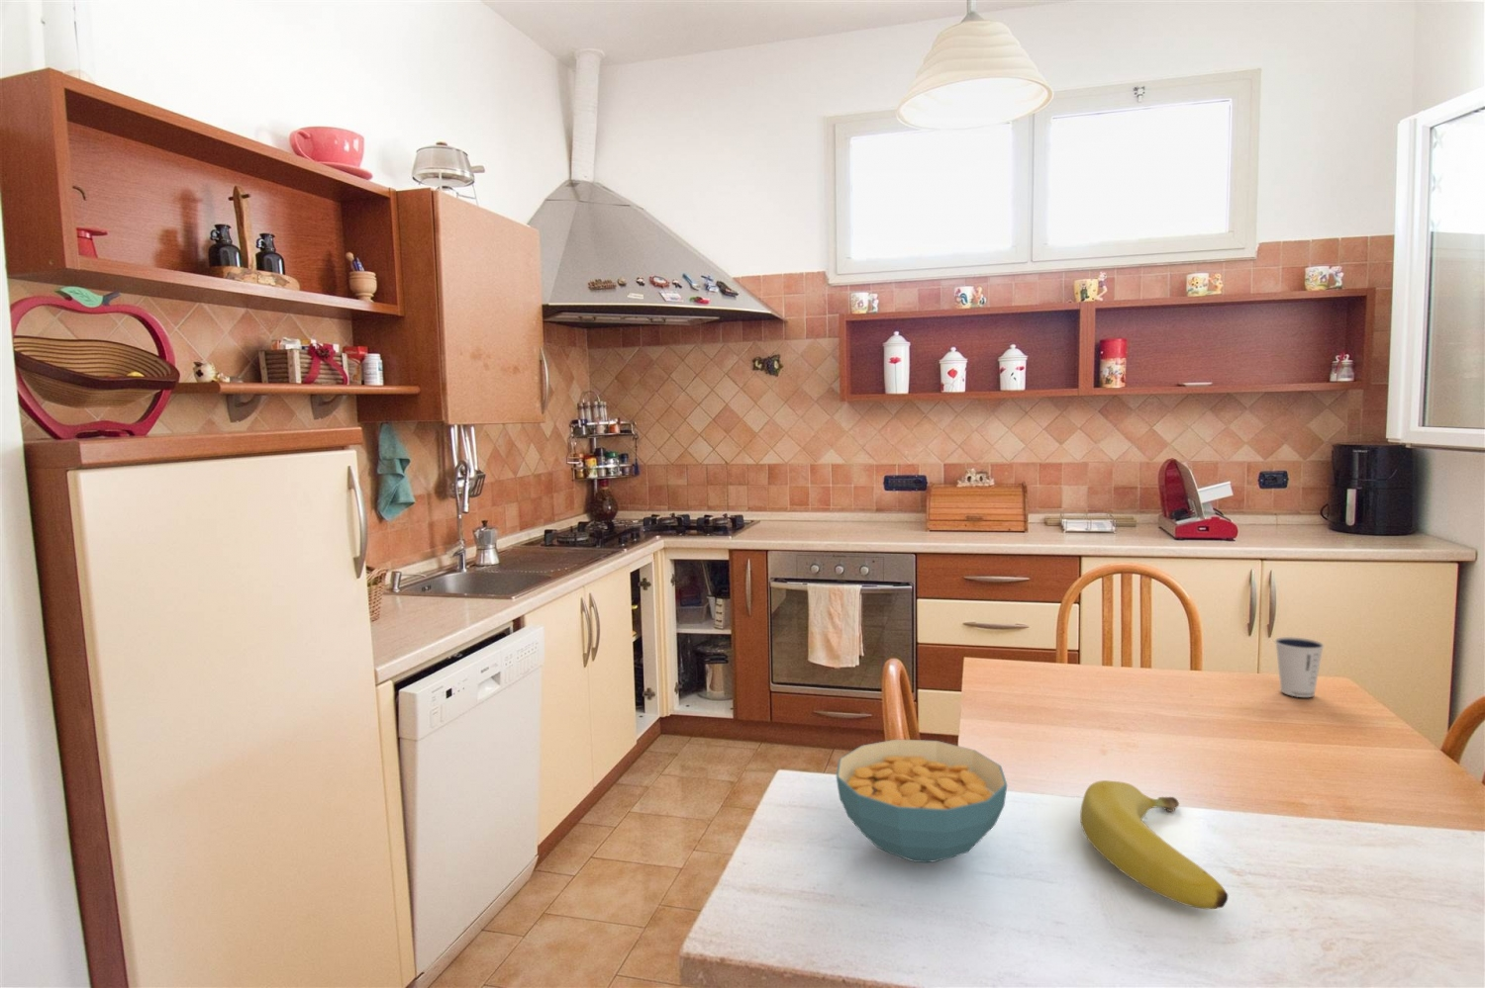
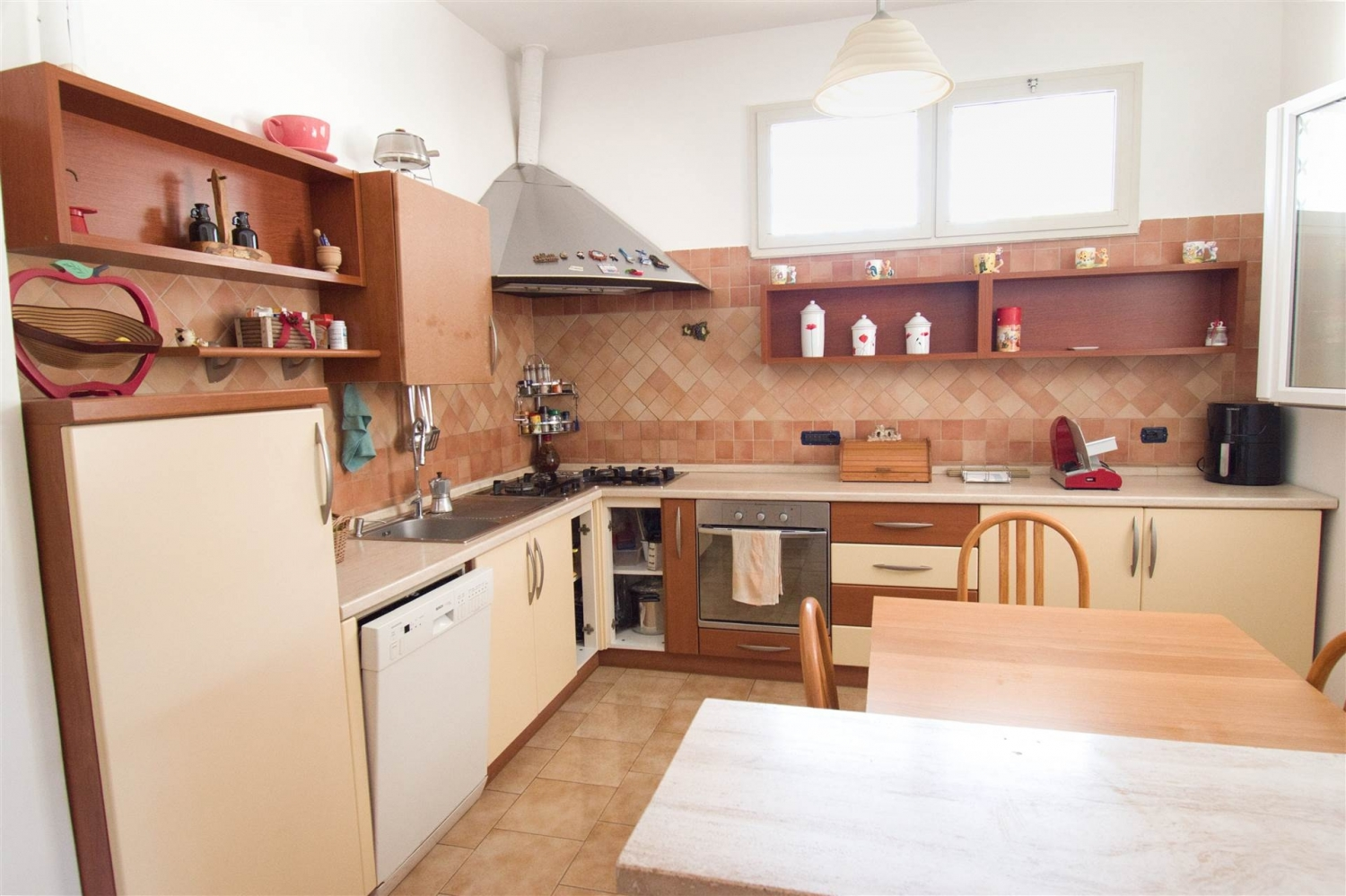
- banana (1162, 839)
- cereal bowl (920, 810)
- dixie cup (1297, 667)
